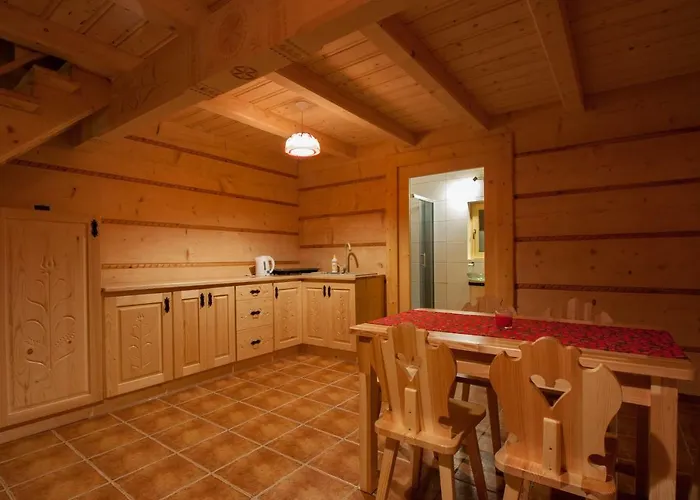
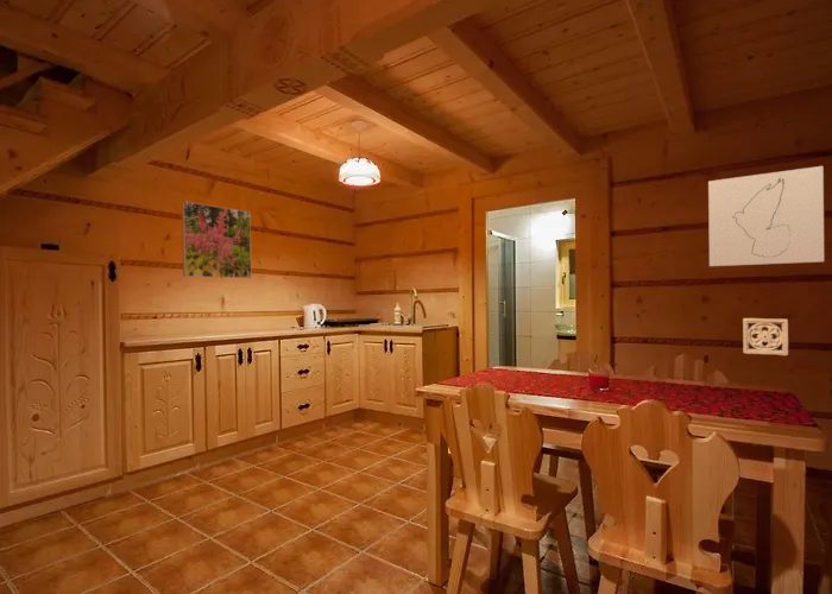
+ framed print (219, 241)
+ wall art (762, 219)
+ wall ornament (765, 336)
